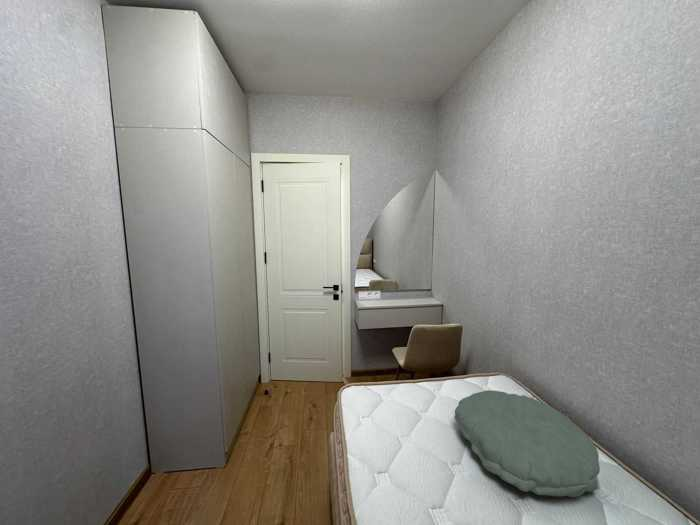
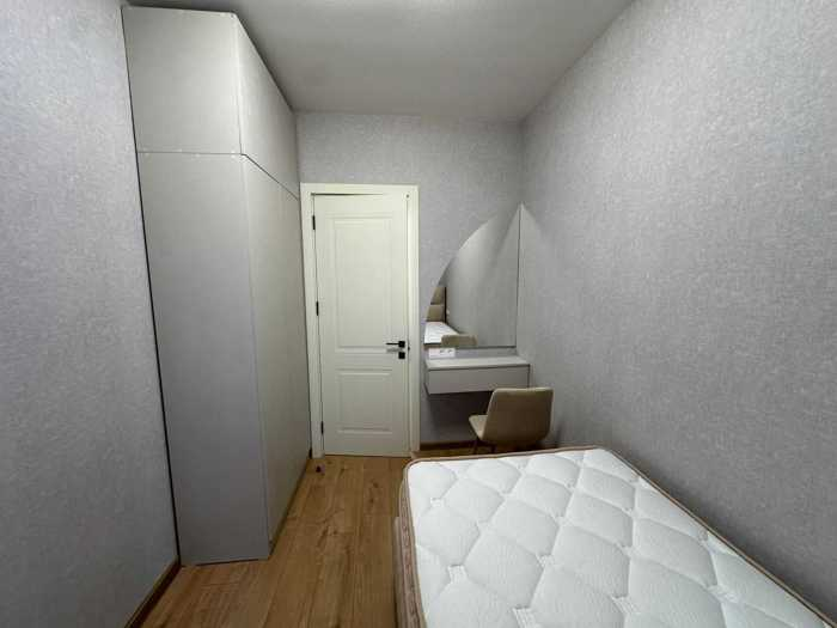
- pillow (521, 433)
